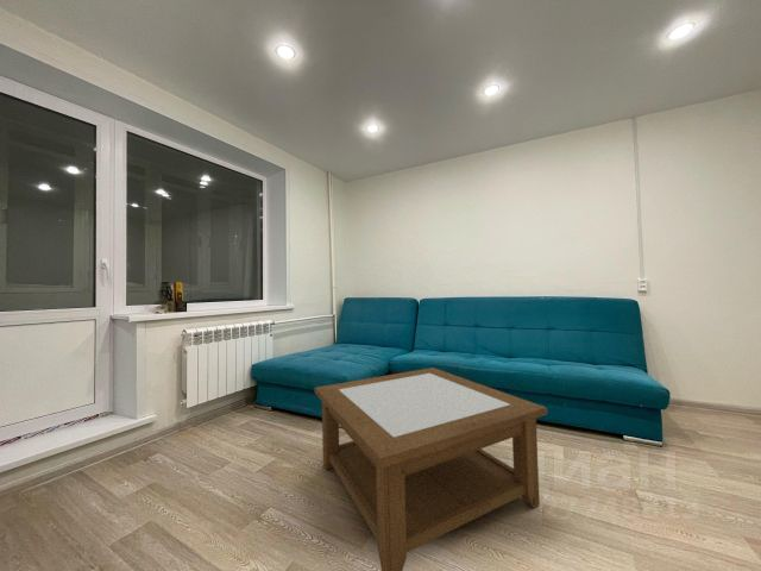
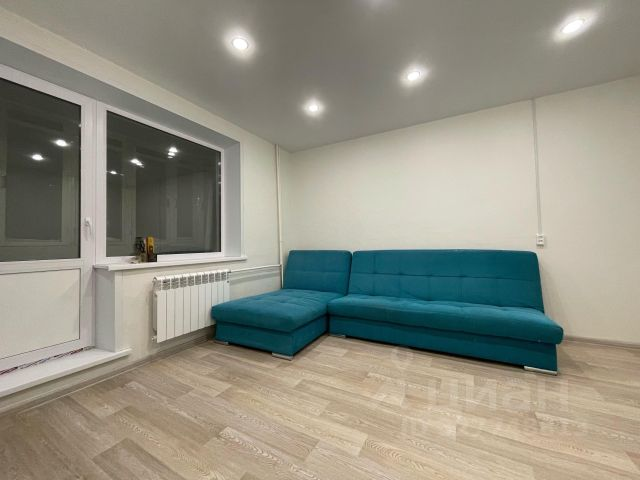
- coffee table (417, 439)
